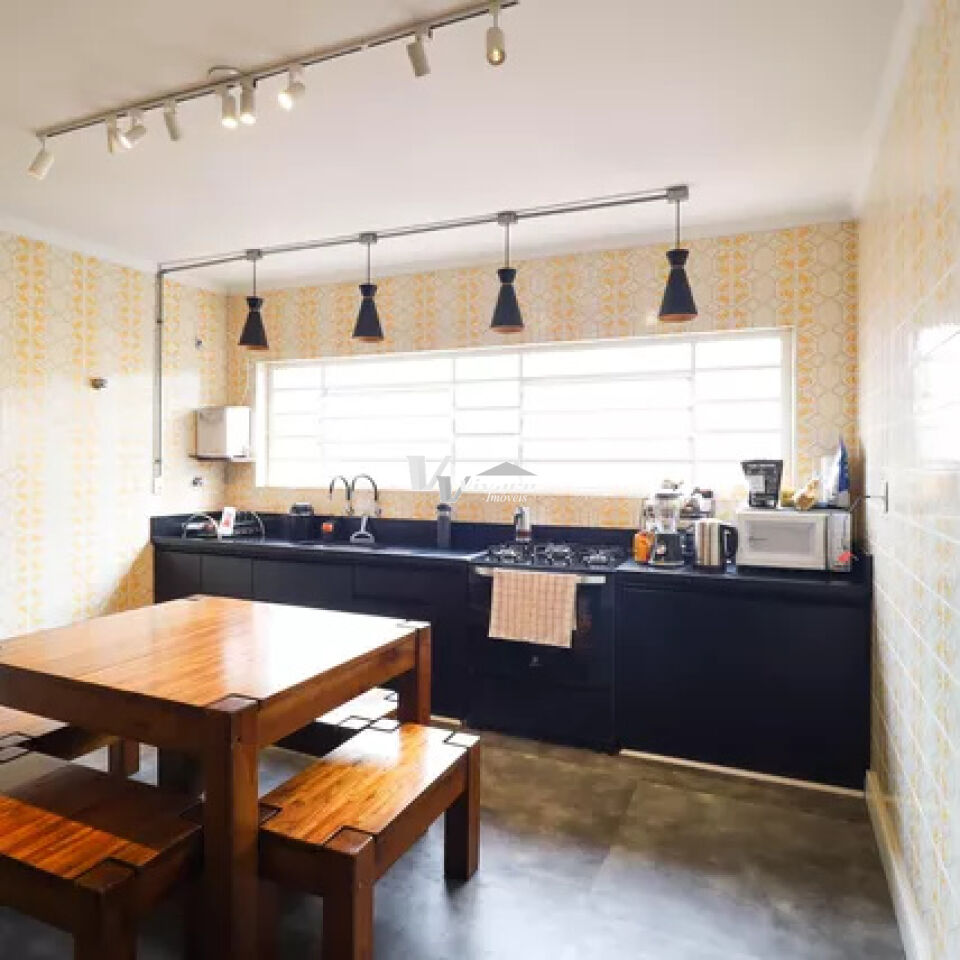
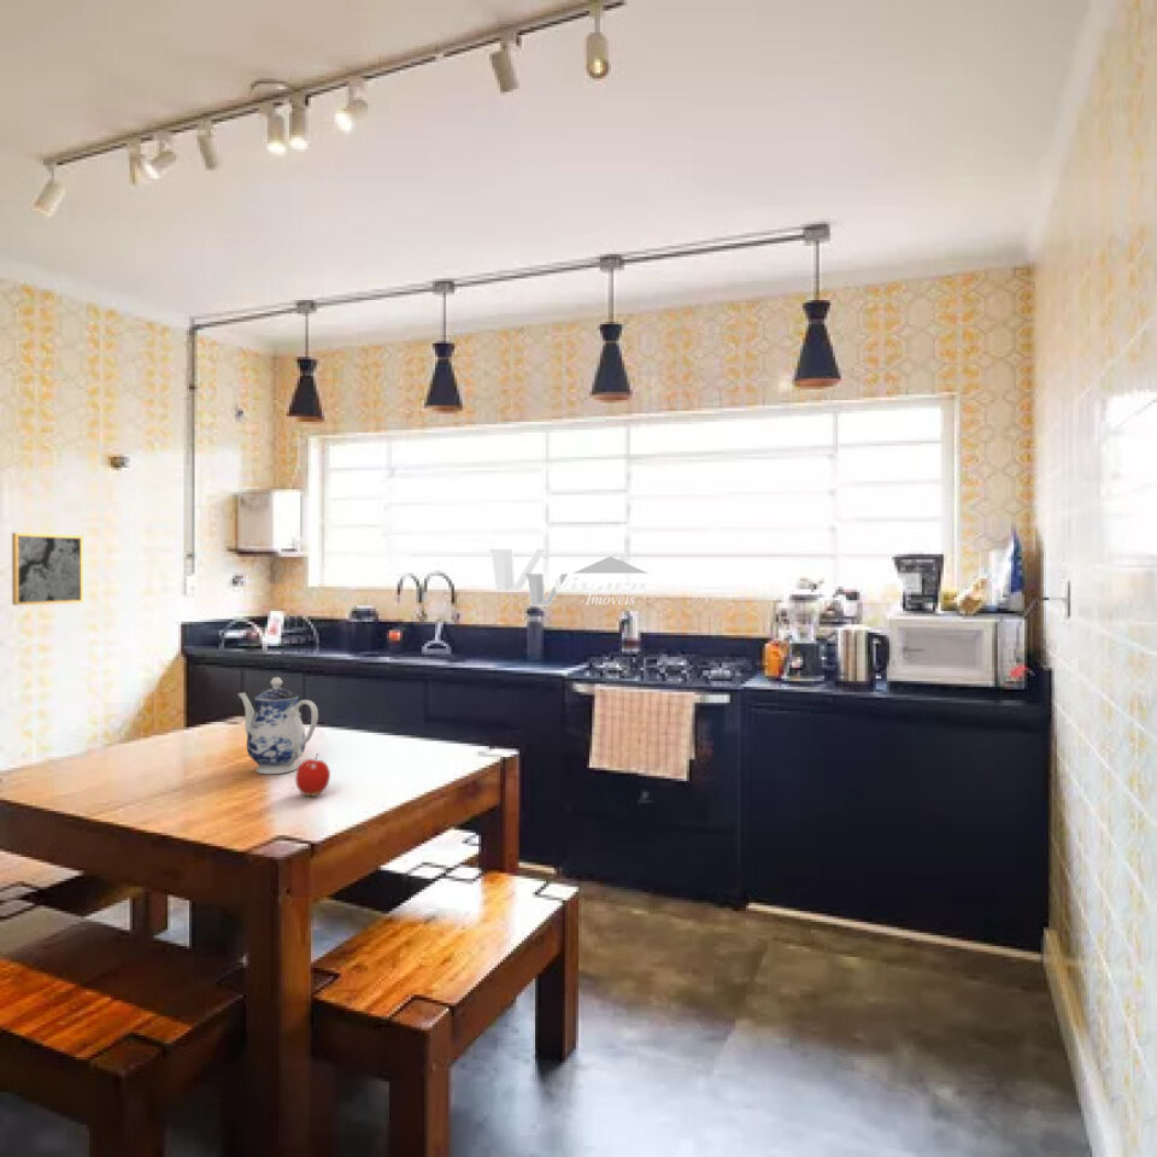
+ teapot (276, 723)
+ wall art (48, 569)
+ fruit (312, 774)
